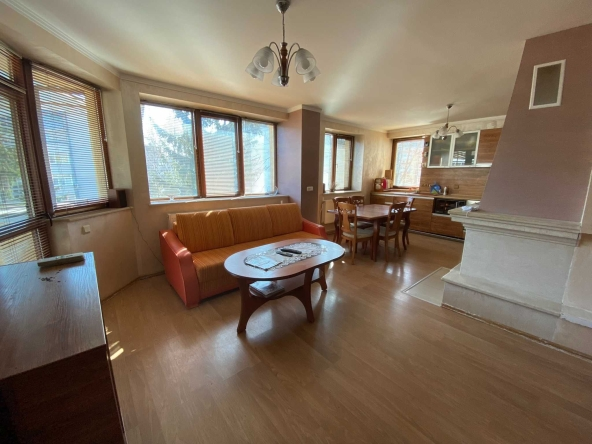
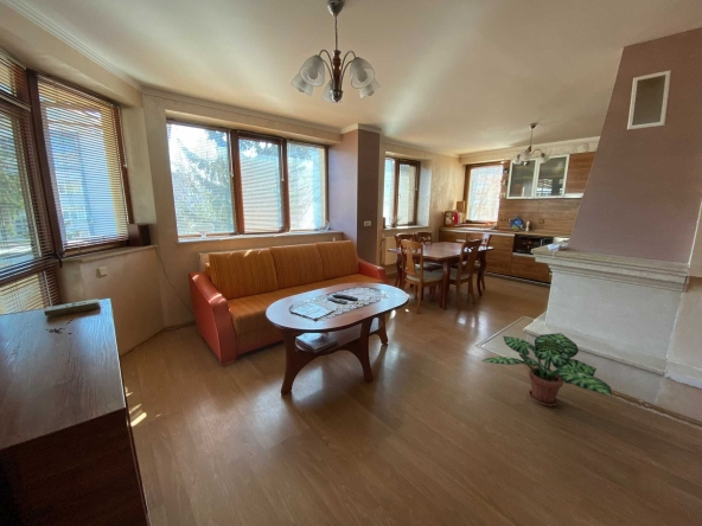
+ potted plant (547, 364)
